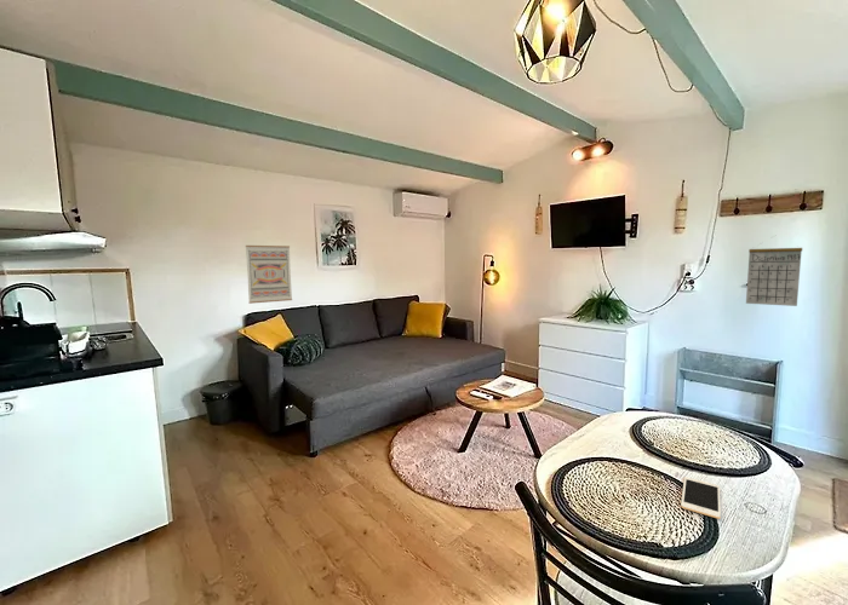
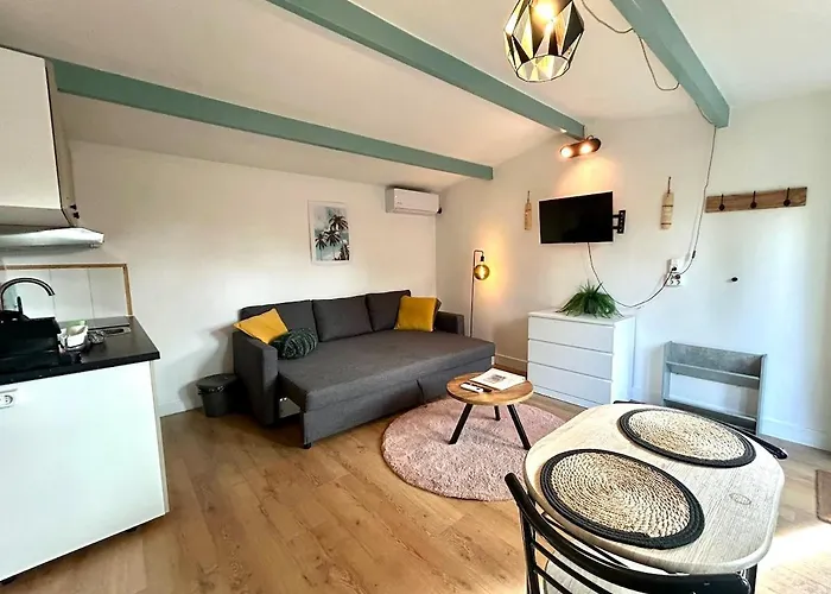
- wall art (269, 273)
- calendar (773, 270)
- cell phone (700, 495)
